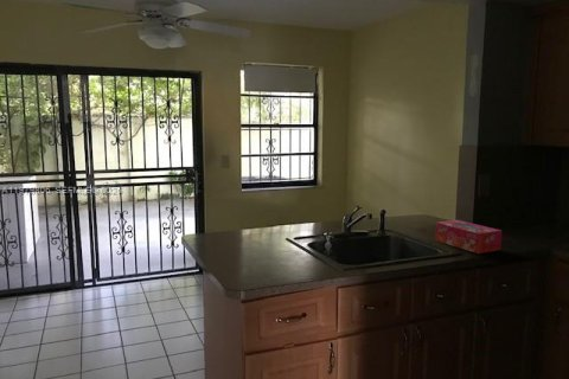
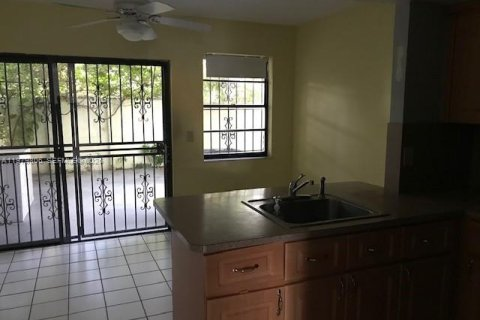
- tissue box (466, 236)
